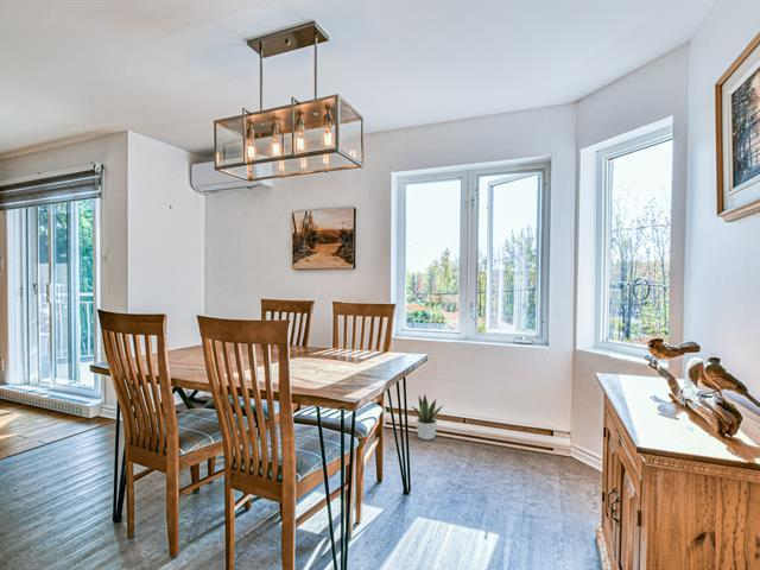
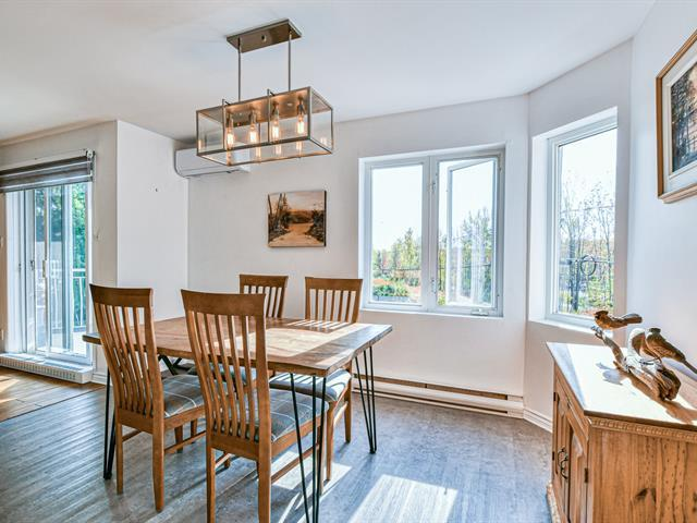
- potted plant (426, 414)
